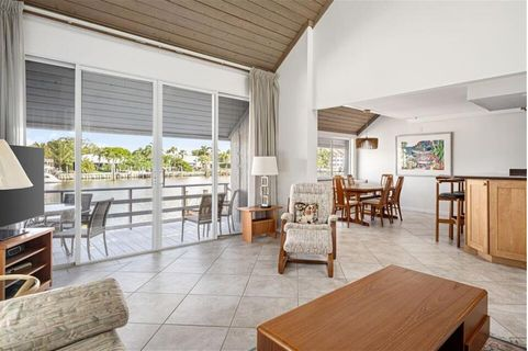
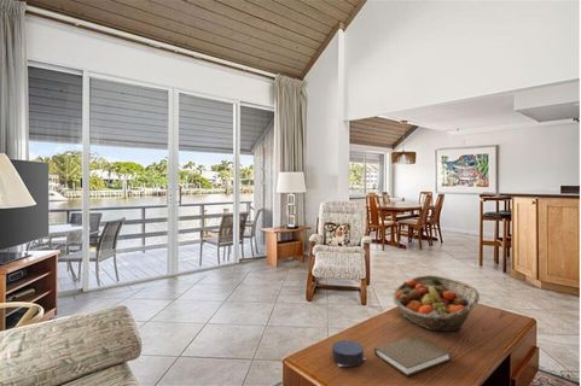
+ candle (347, 351)
+ fruit basket (432, 300)
+ book (412, 352)
